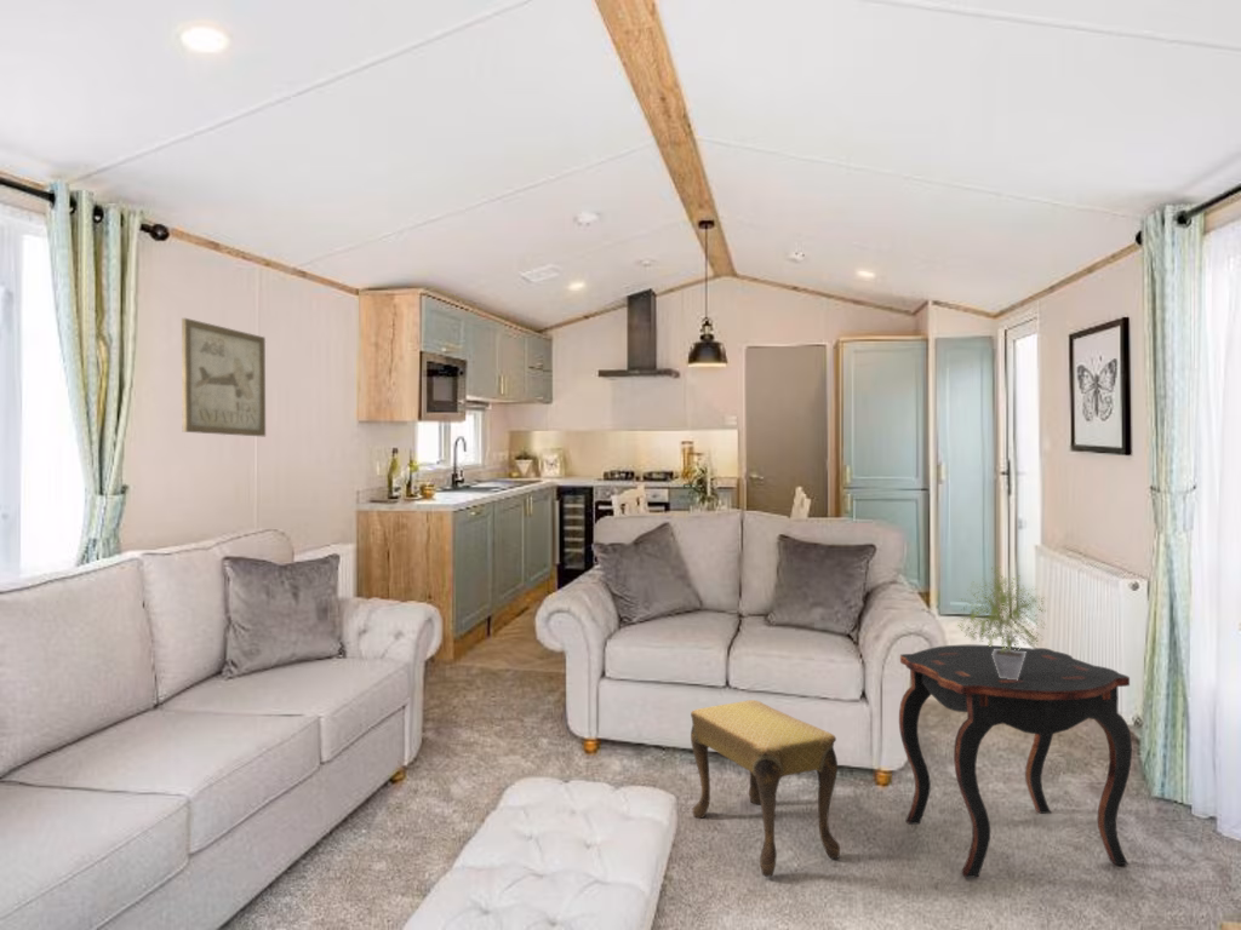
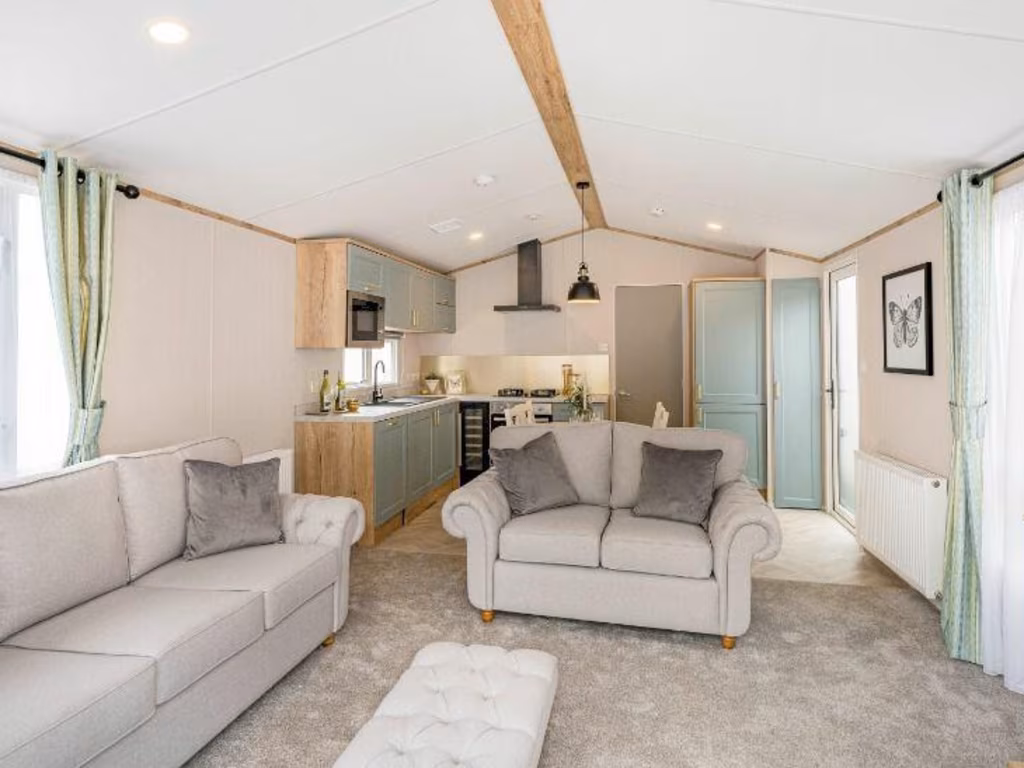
- footstool (760, 775)
- potted plant (1001, 621)
- wall art (225, 380)
- side table (1028, 757)
